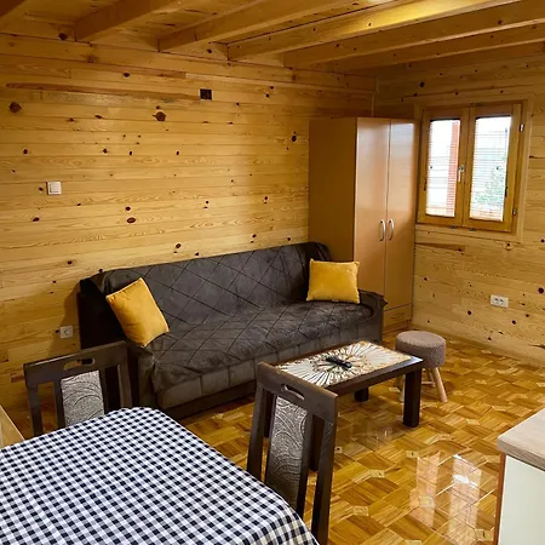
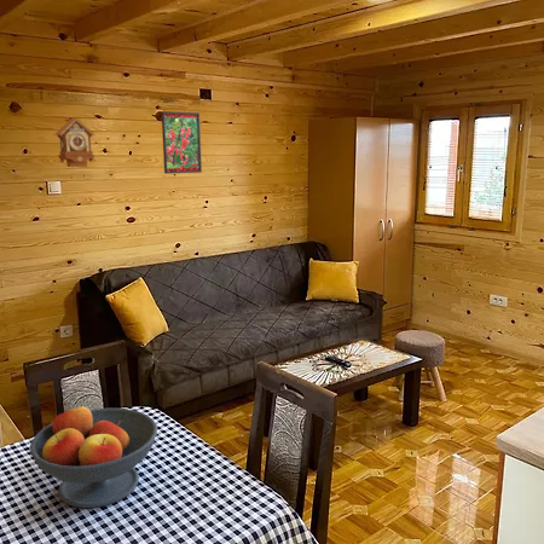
+ fruit bowl (97, 451)
+ cuckoo clock (75, 143)
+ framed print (181, 143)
